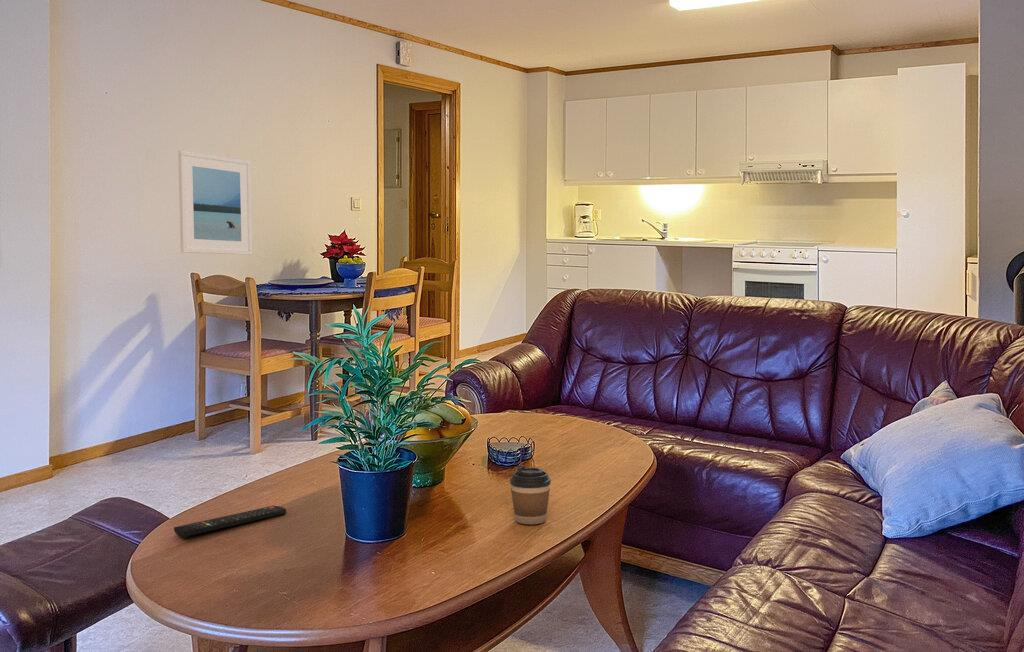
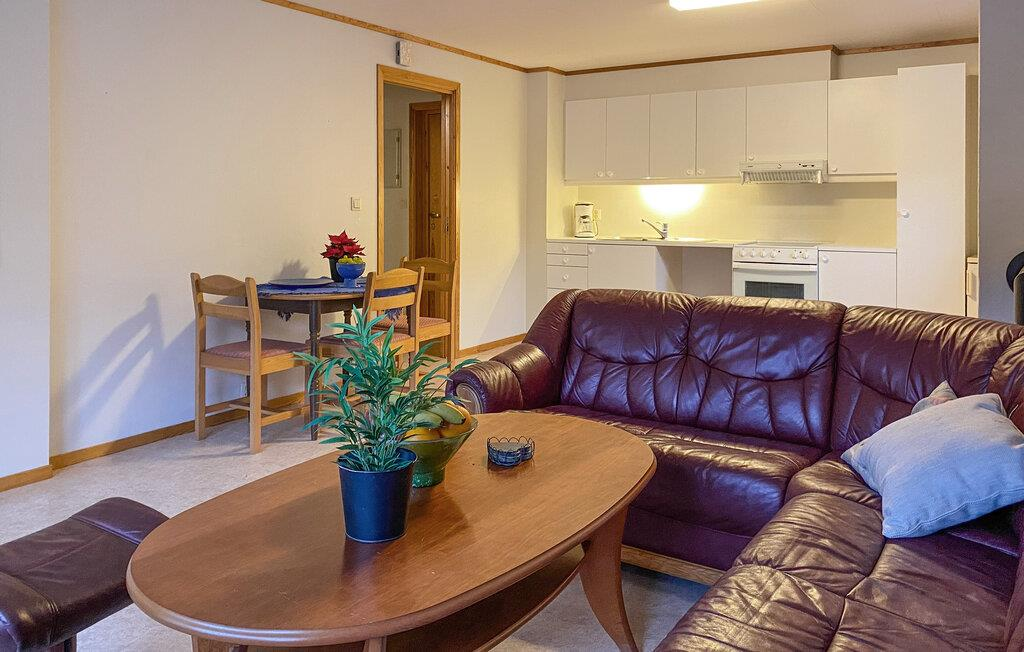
- coffee cup (530, 493)
- remote control (233, 520)
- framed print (216, 204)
